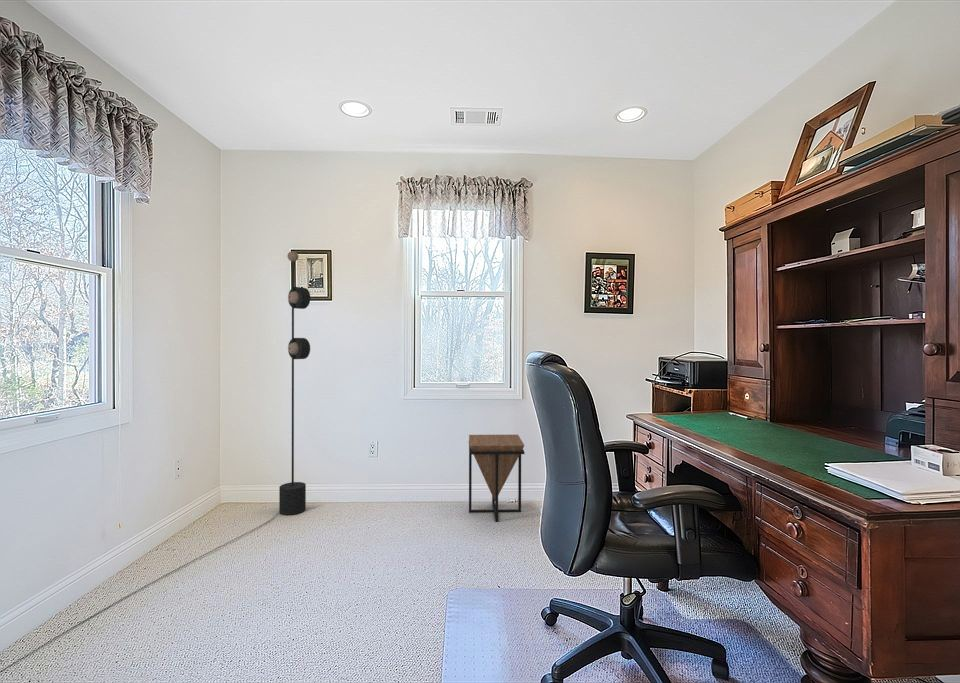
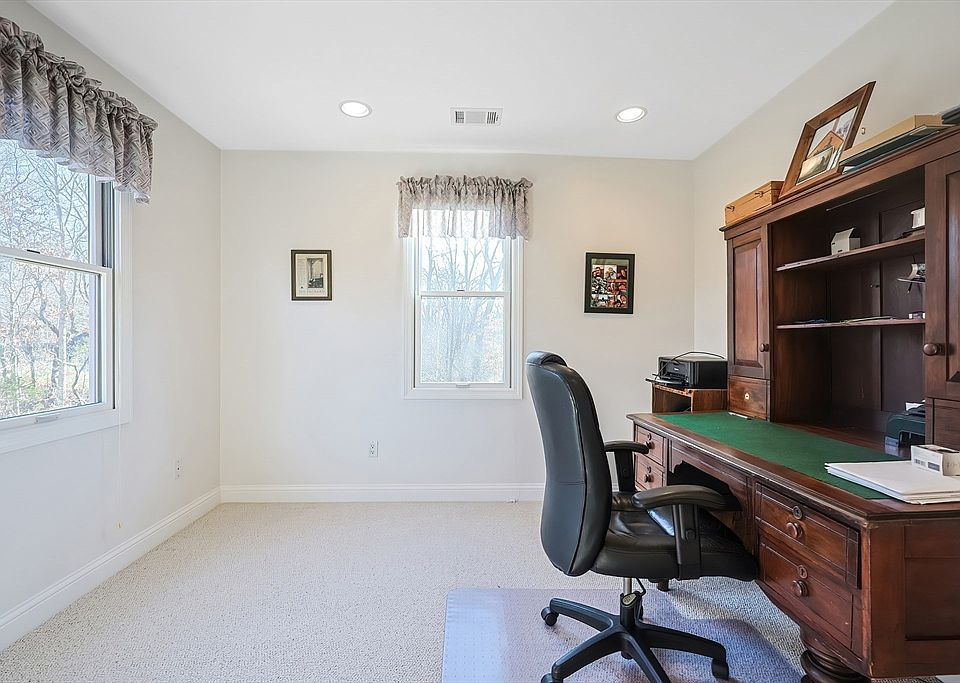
- floor lamp (292, 393)
- side table (495, 476)
